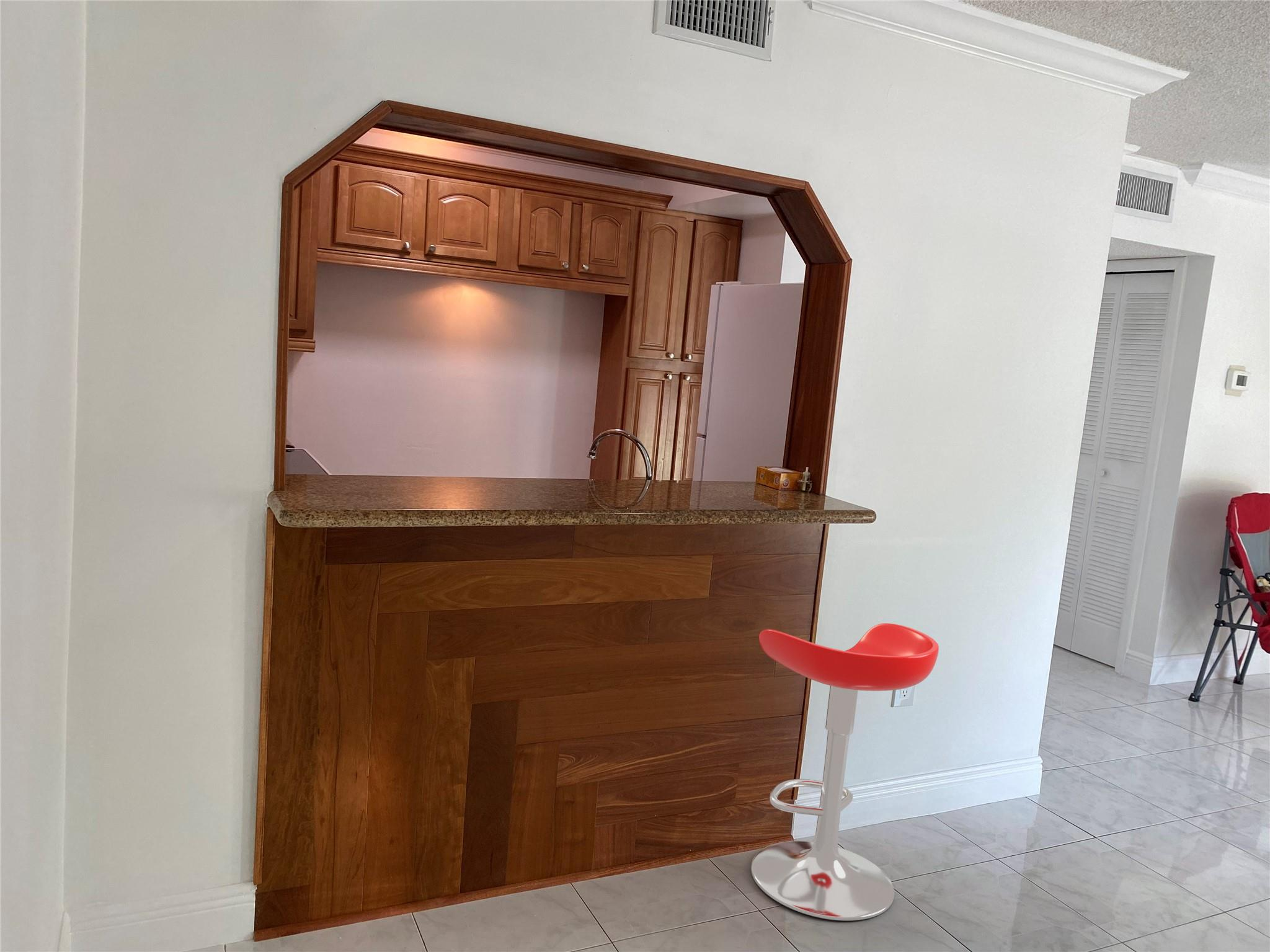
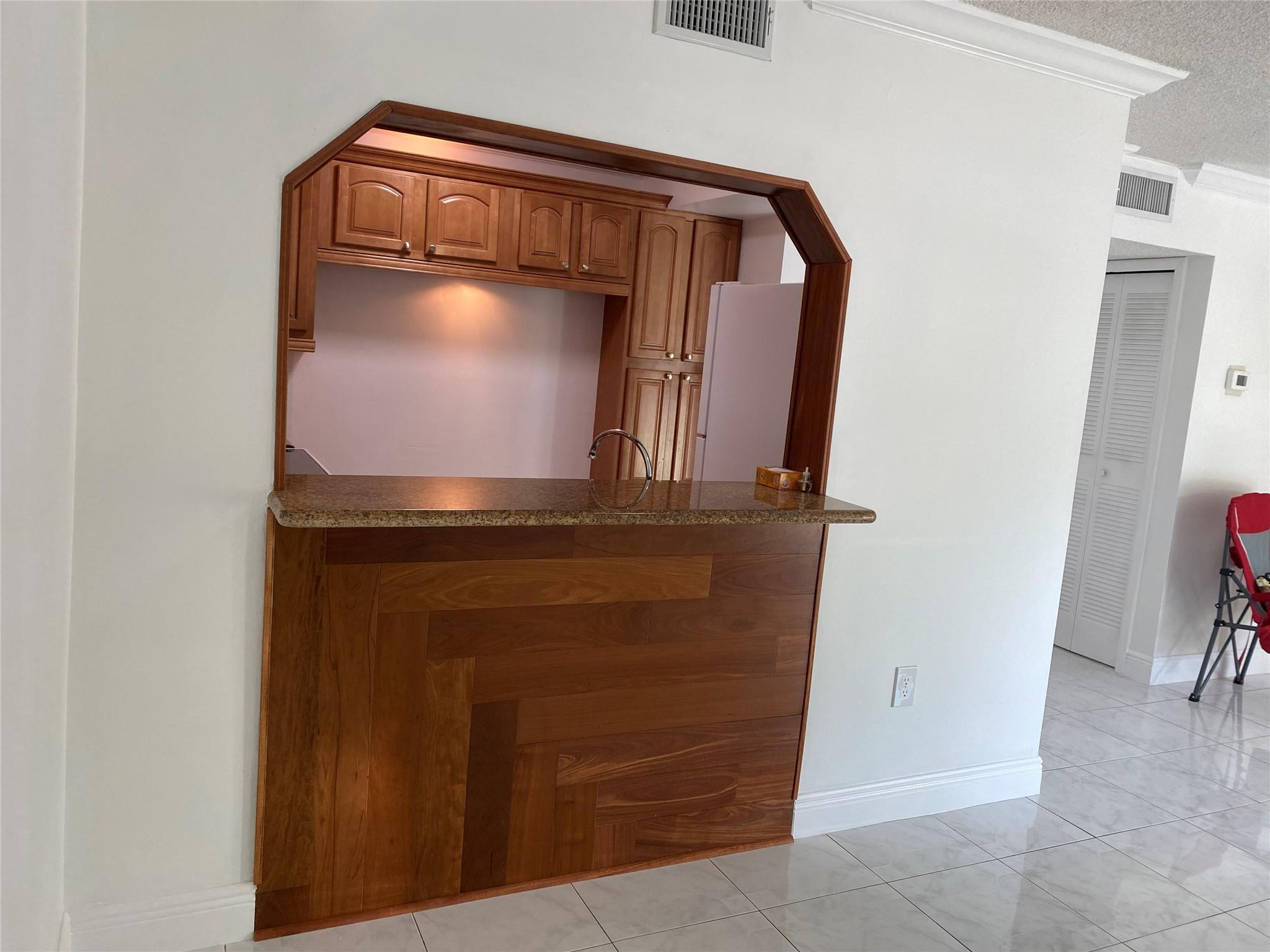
- bar stool (840, 760)
